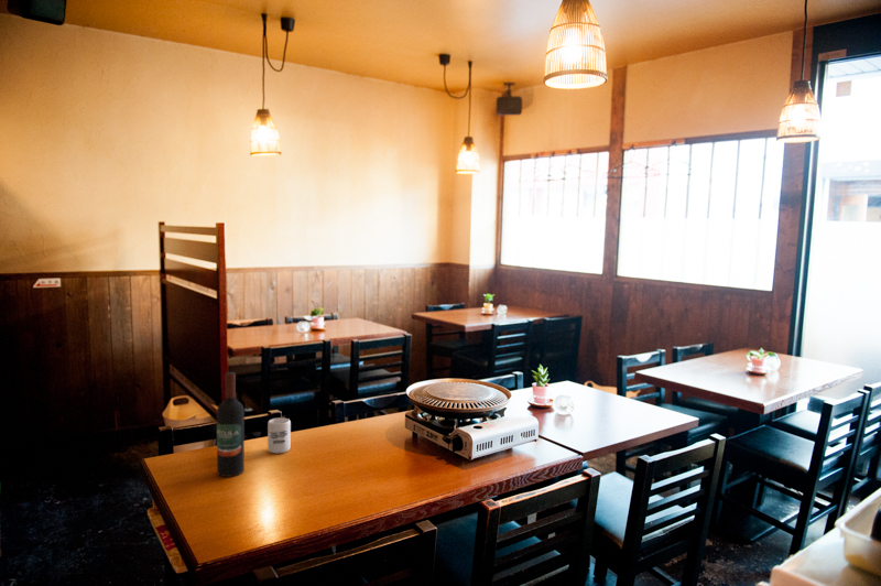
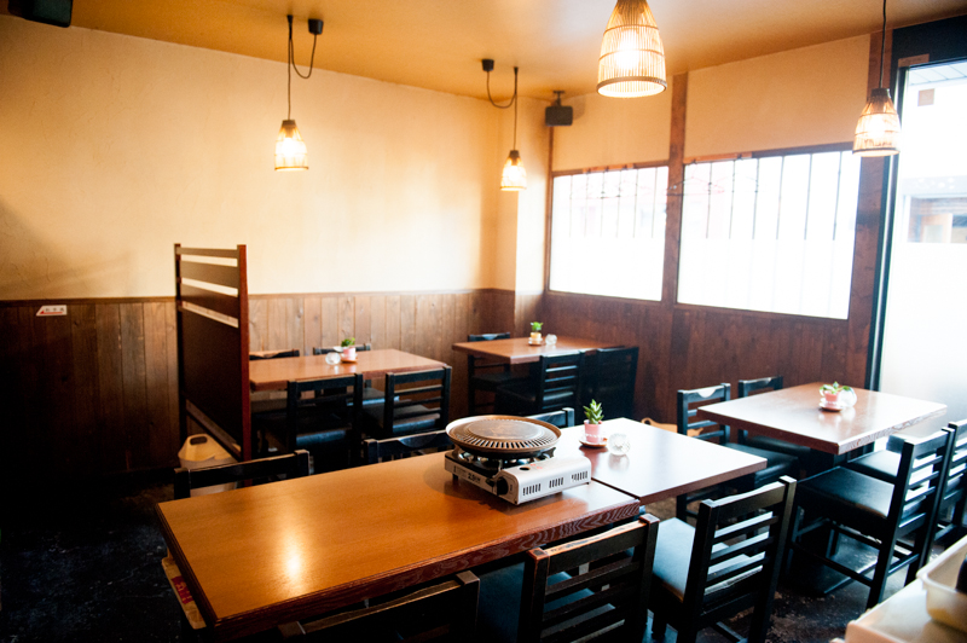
- cup (279, 435)
- wine bottle (230, 422)
